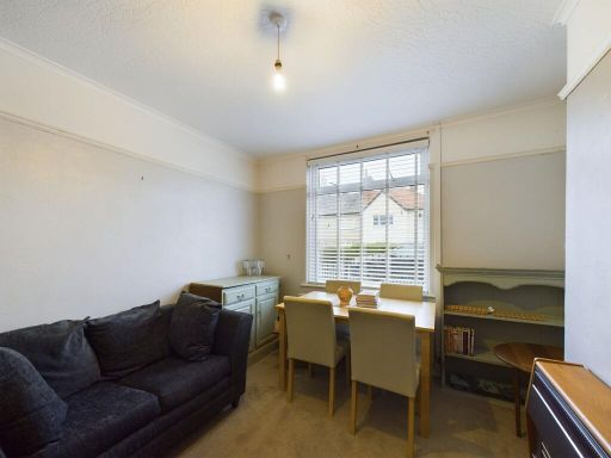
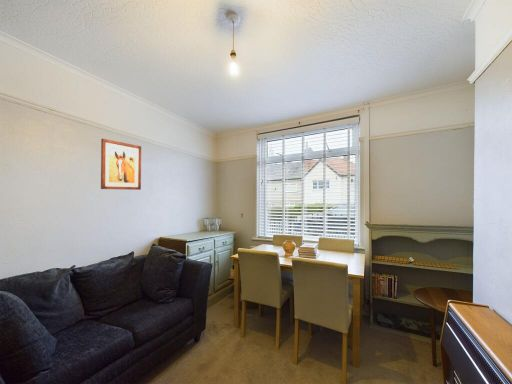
+ wall art (122, 166)
